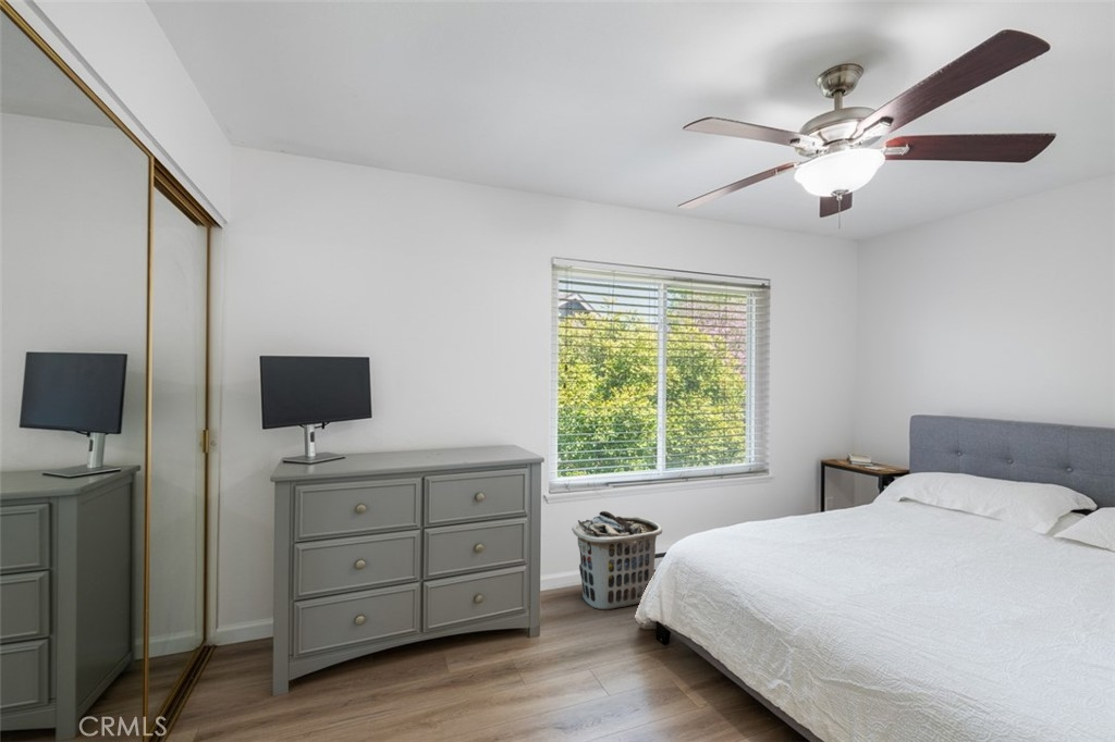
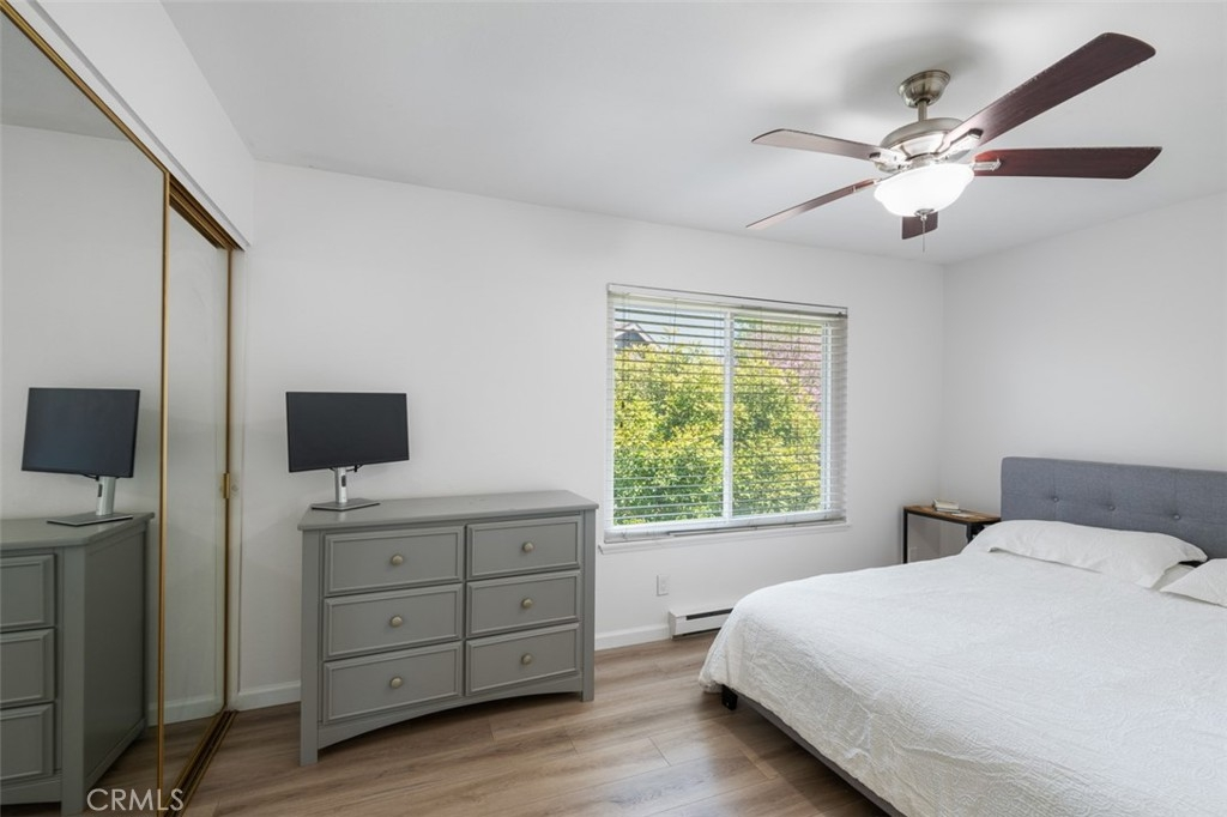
- clothes hamper (616, 554)
